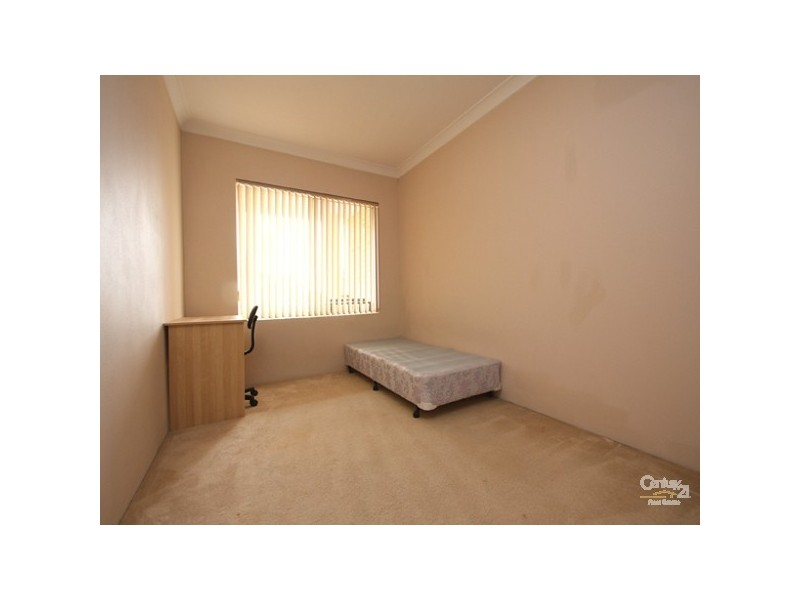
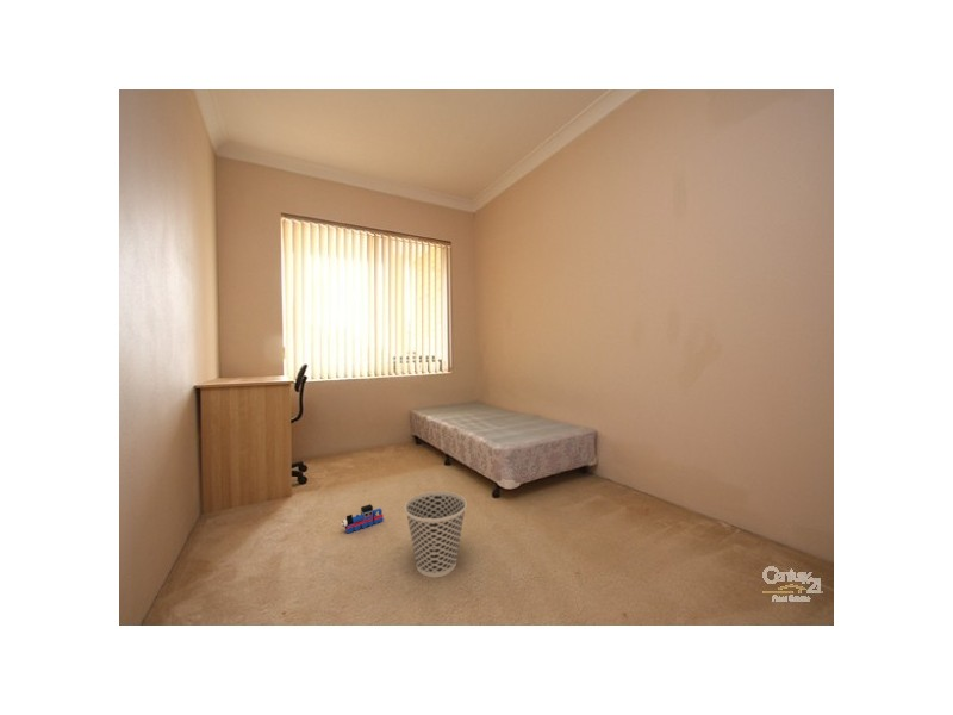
+ wastebasket (436, 533)
+ toy train (362, 517)
